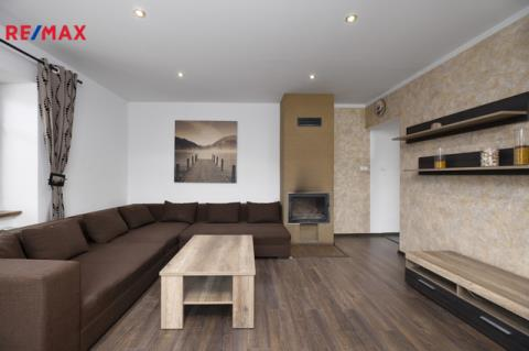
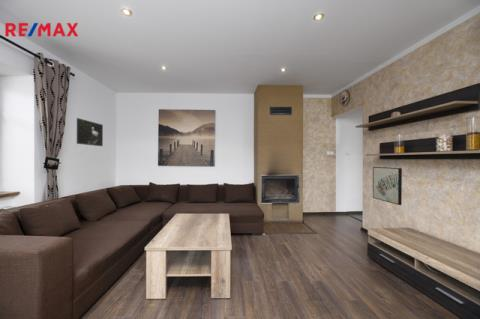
+ wall art (386, 184)
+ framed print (90, 133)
